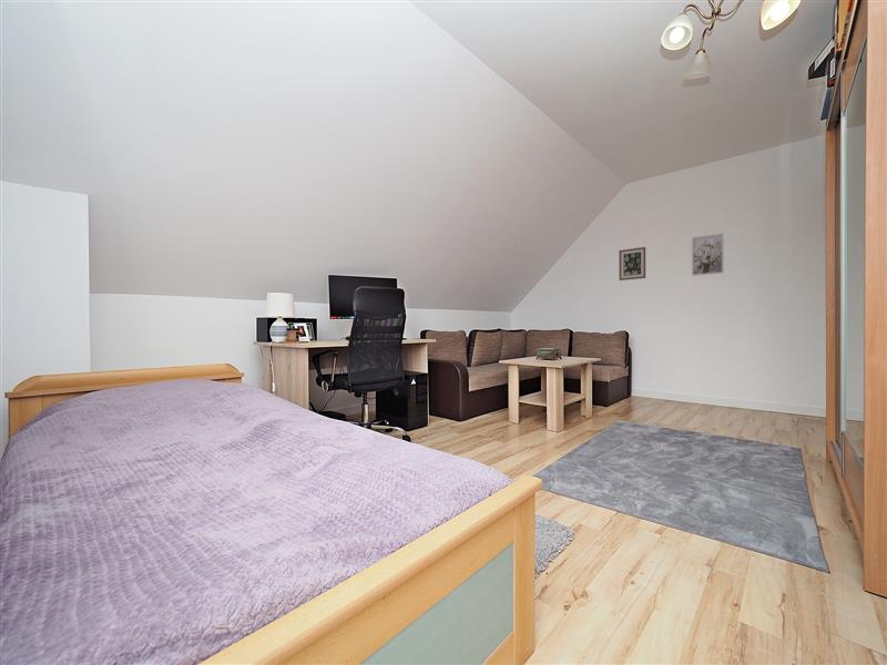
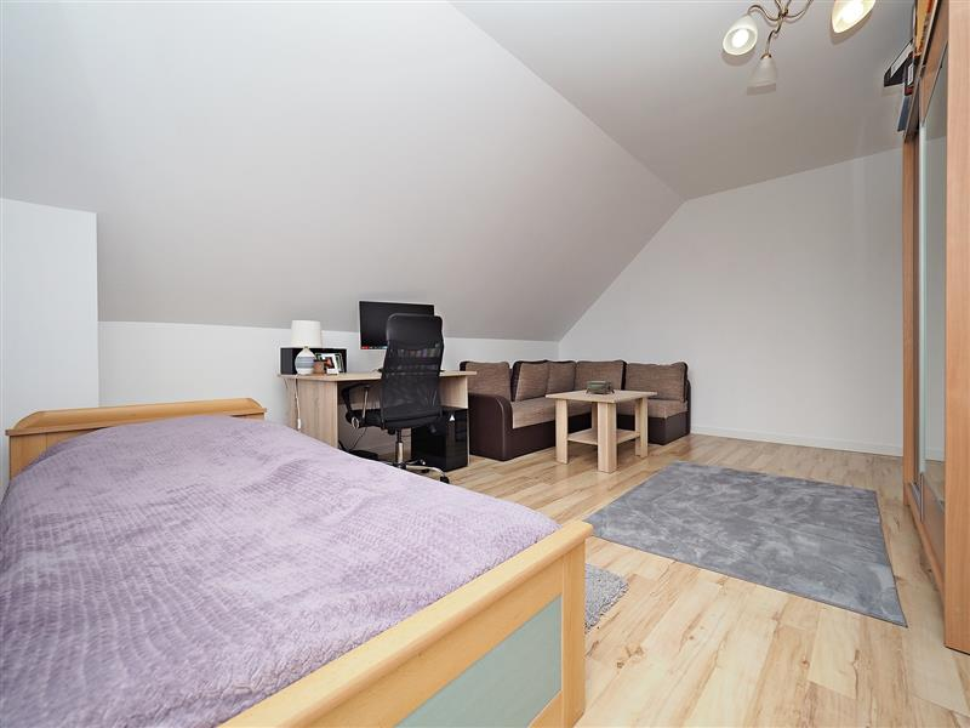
- wall art (632, 264)
- wall art (707, 255)
